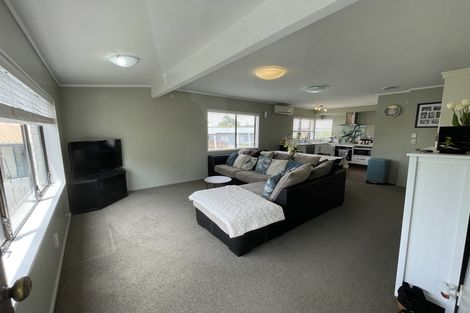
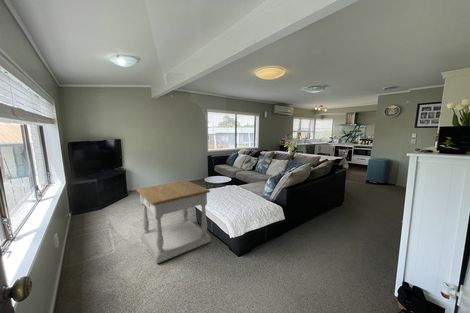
+ side table (174, 211)
